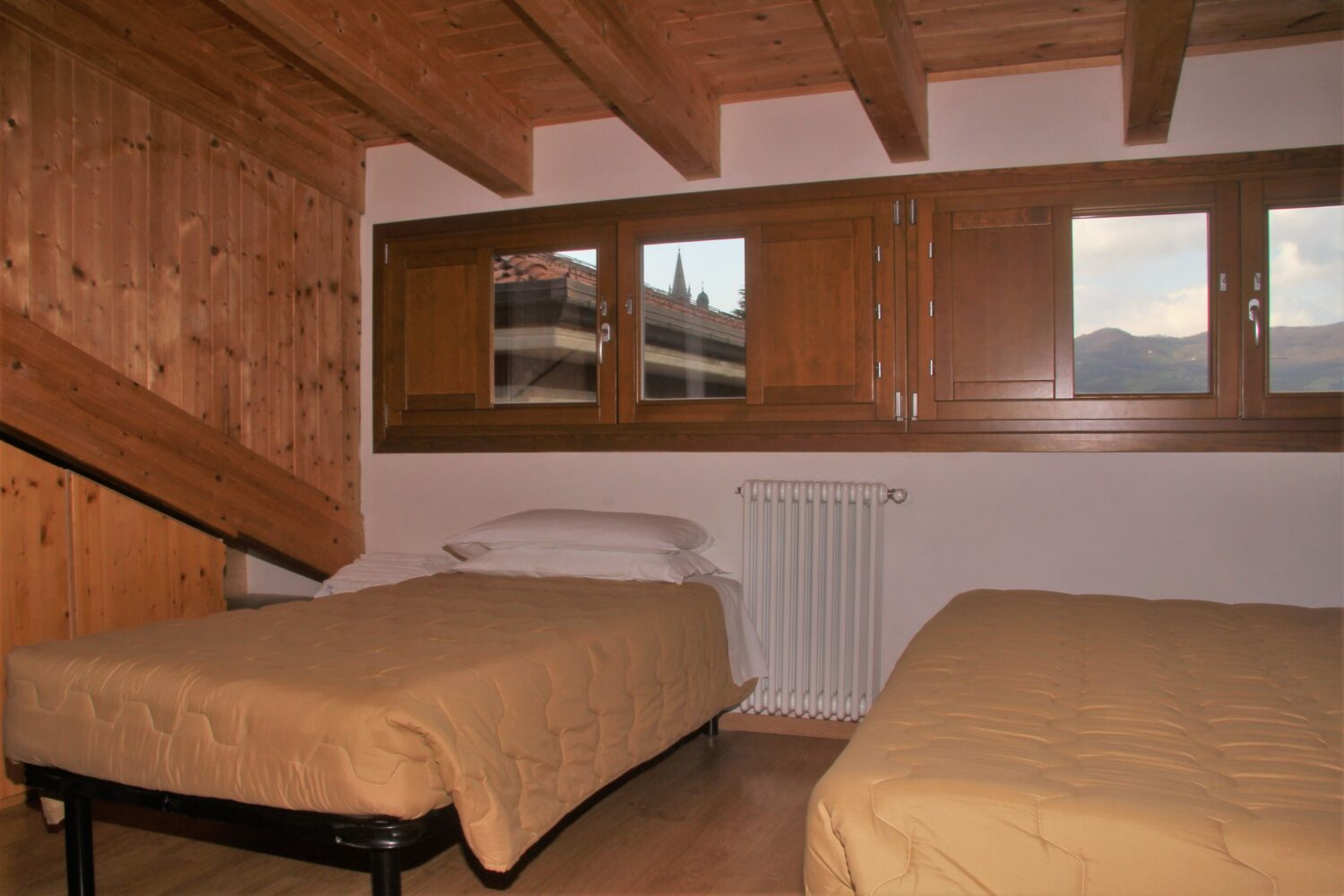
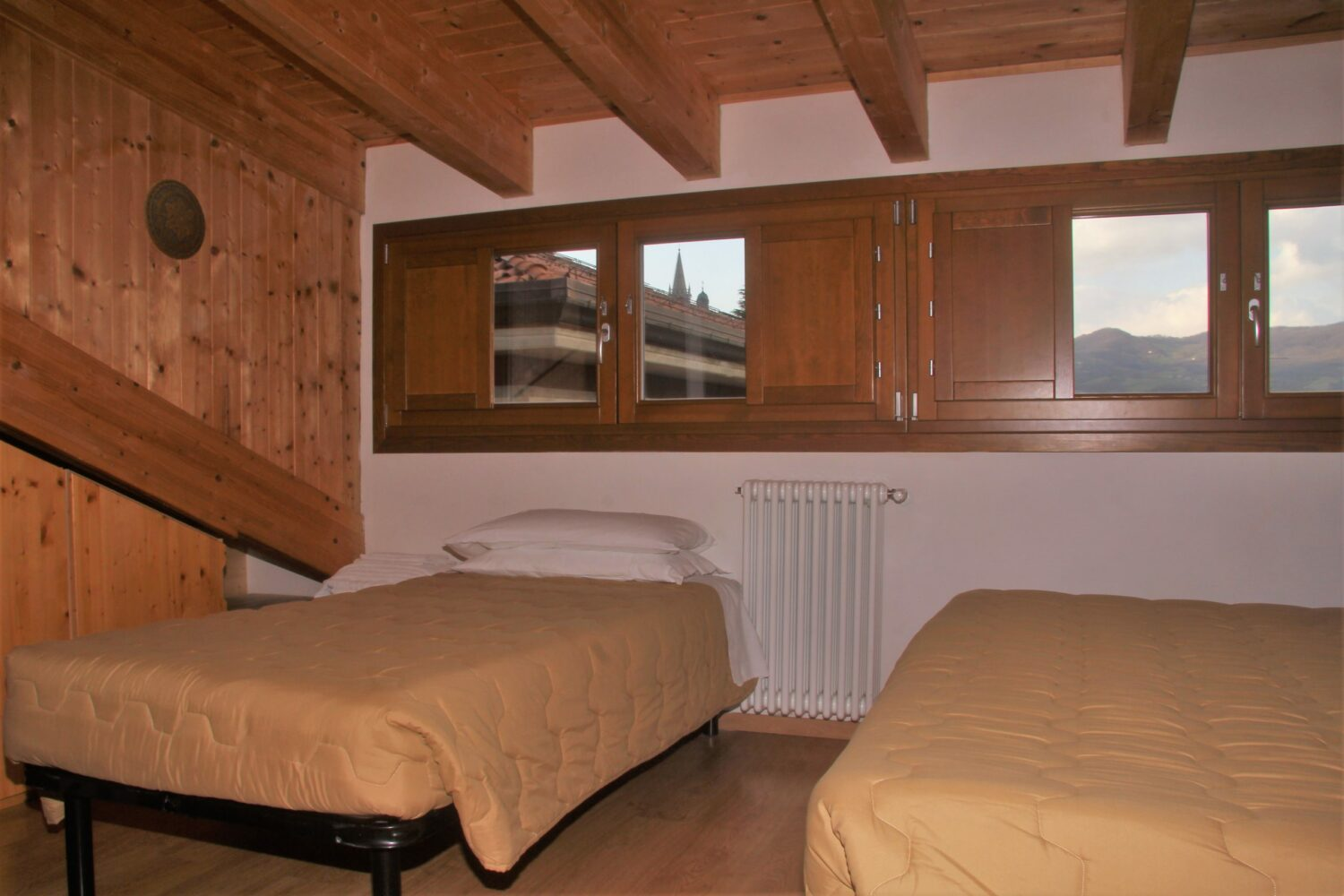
+ decorative plate (177, 219)
